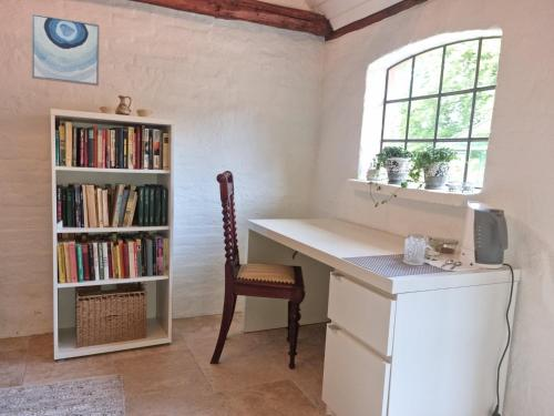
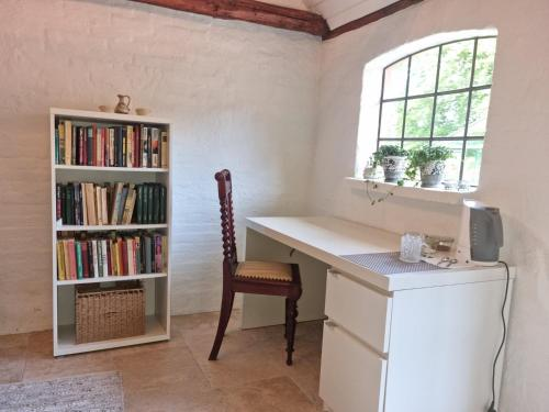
- wall art (65, 51)
